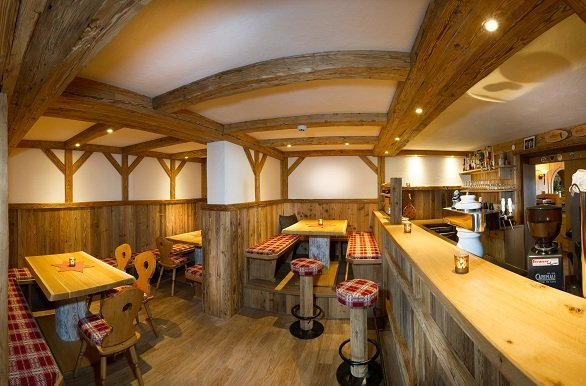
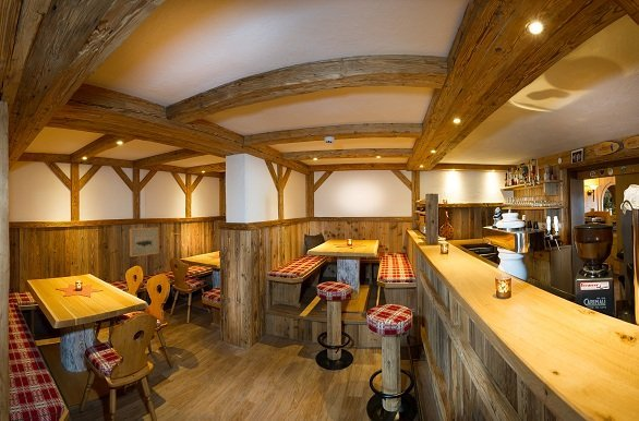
+ wall art (144, 241)
